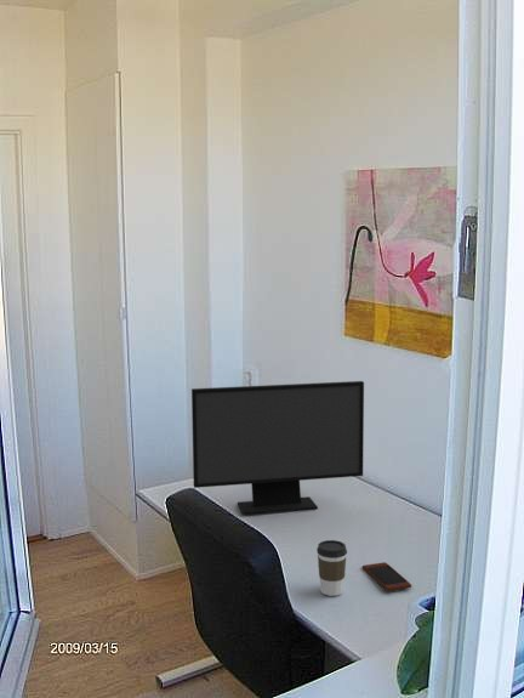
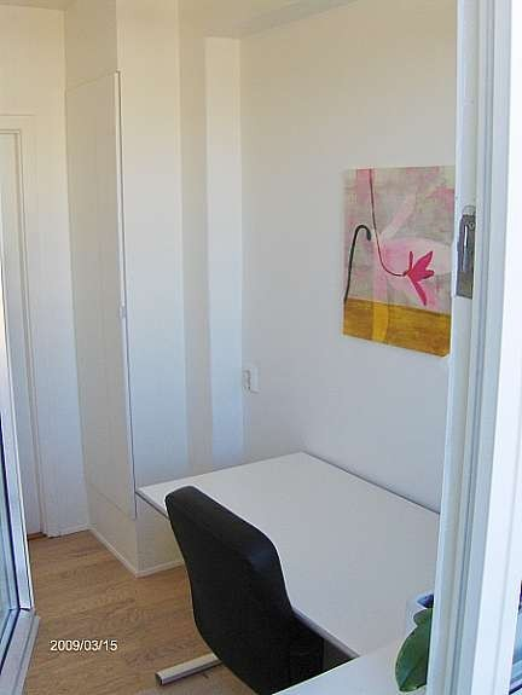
- smartphone (386, 575)
- computer monitor (277, 446)
- coffee cup (331, 568)
